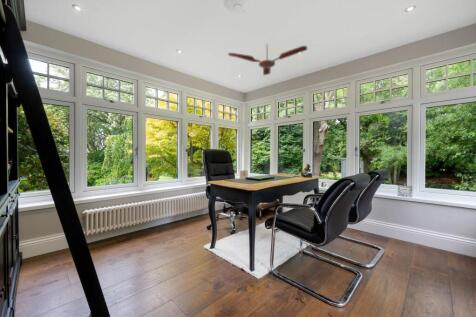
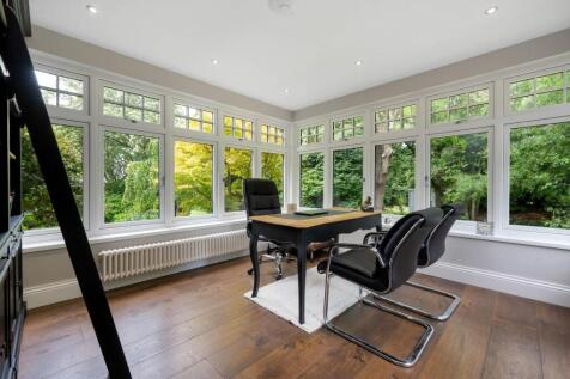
- ceiling fan (266, 59)
